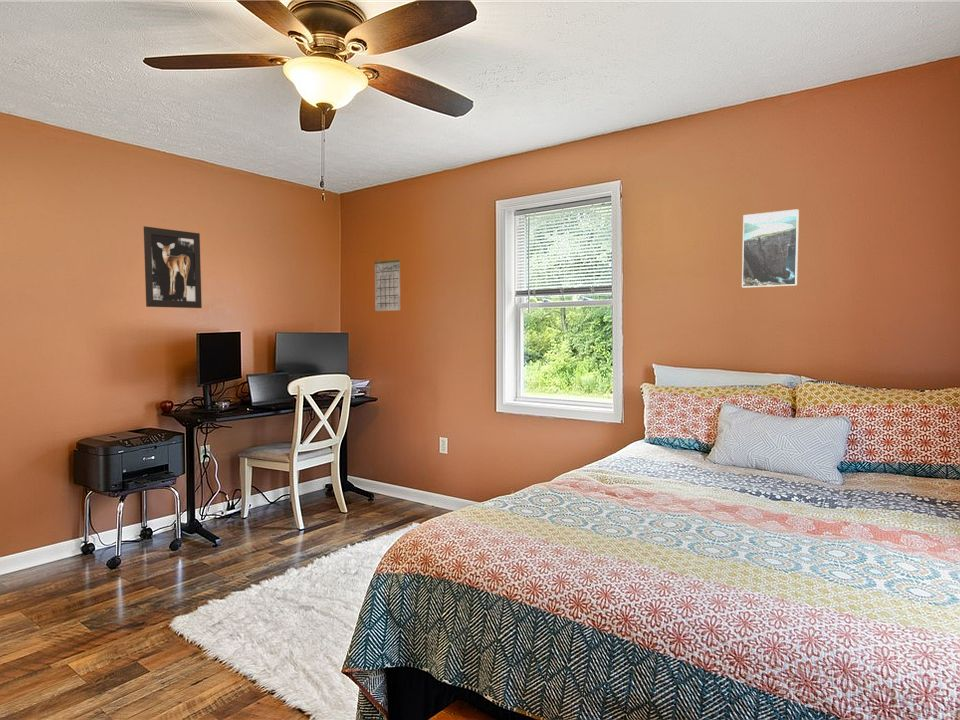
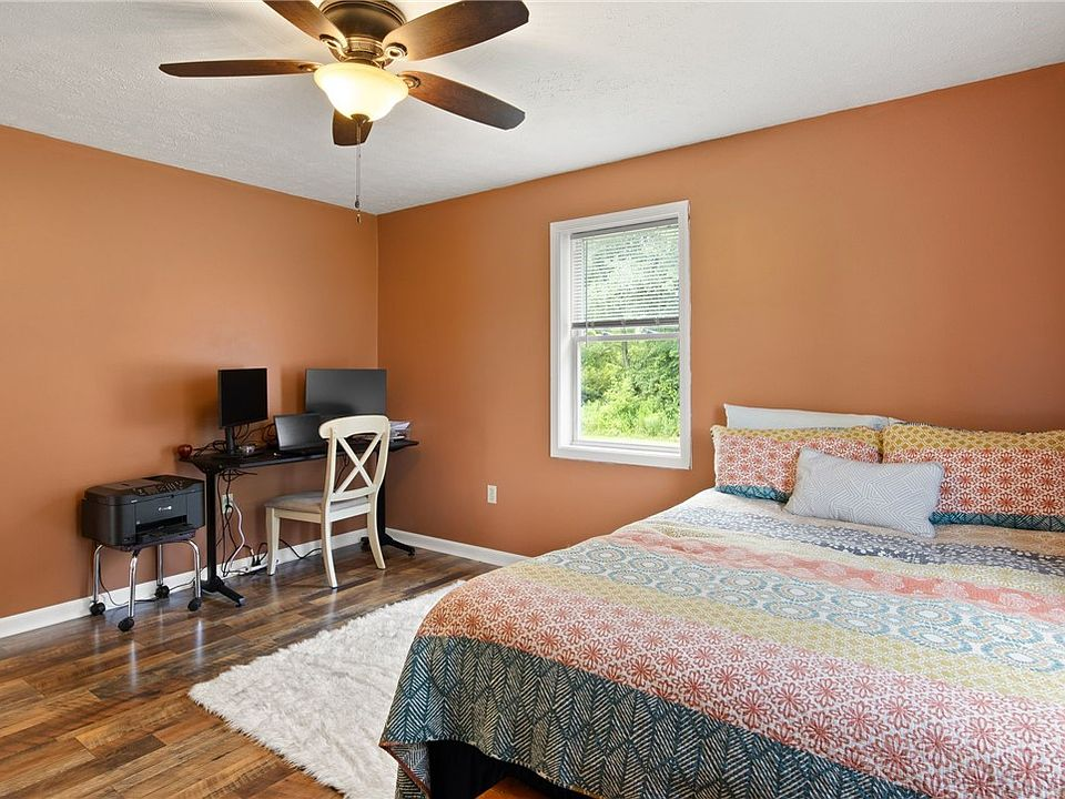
- wall art (173, 268)
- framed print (769, 249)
- calendar (387, 279)
